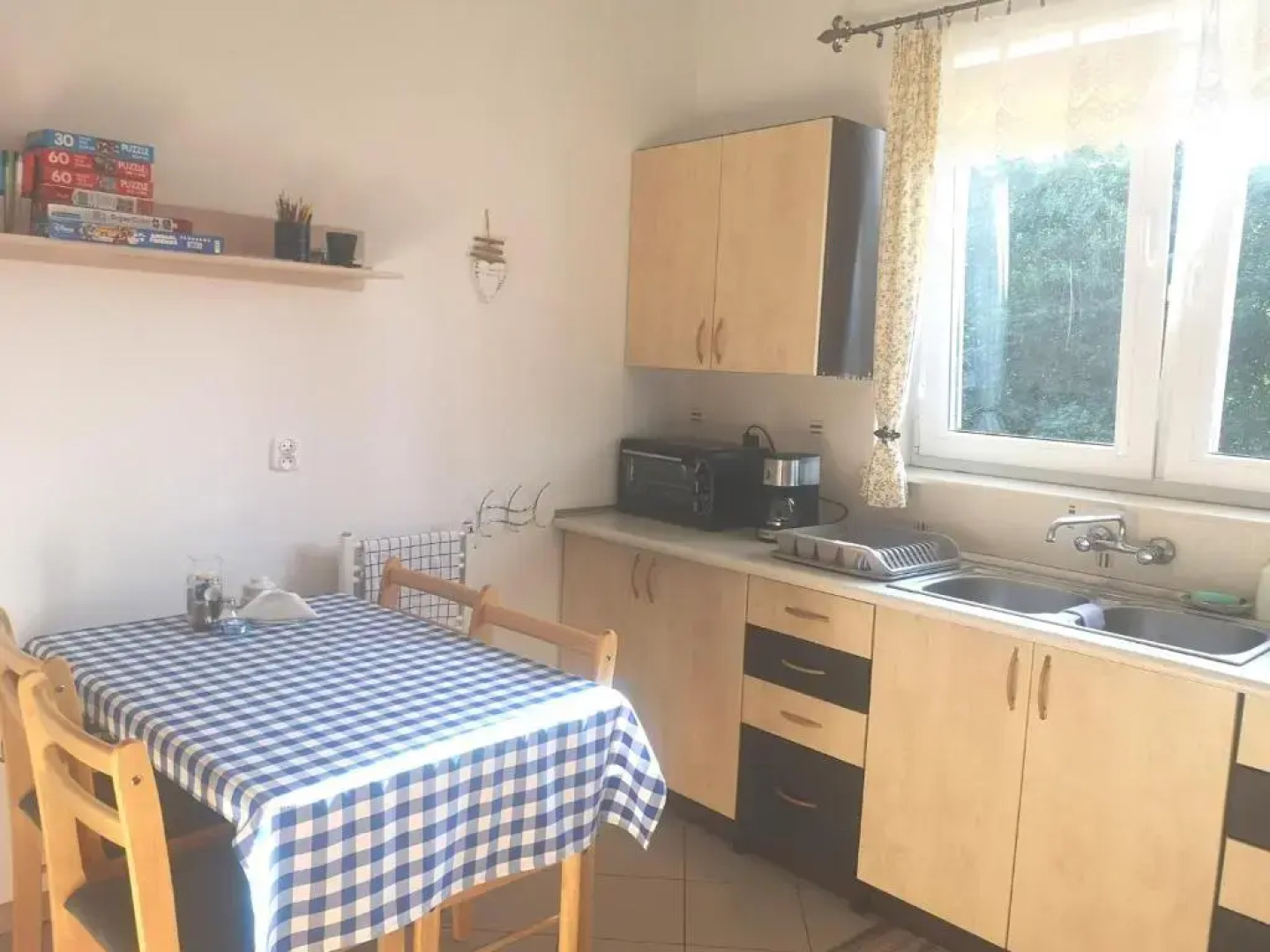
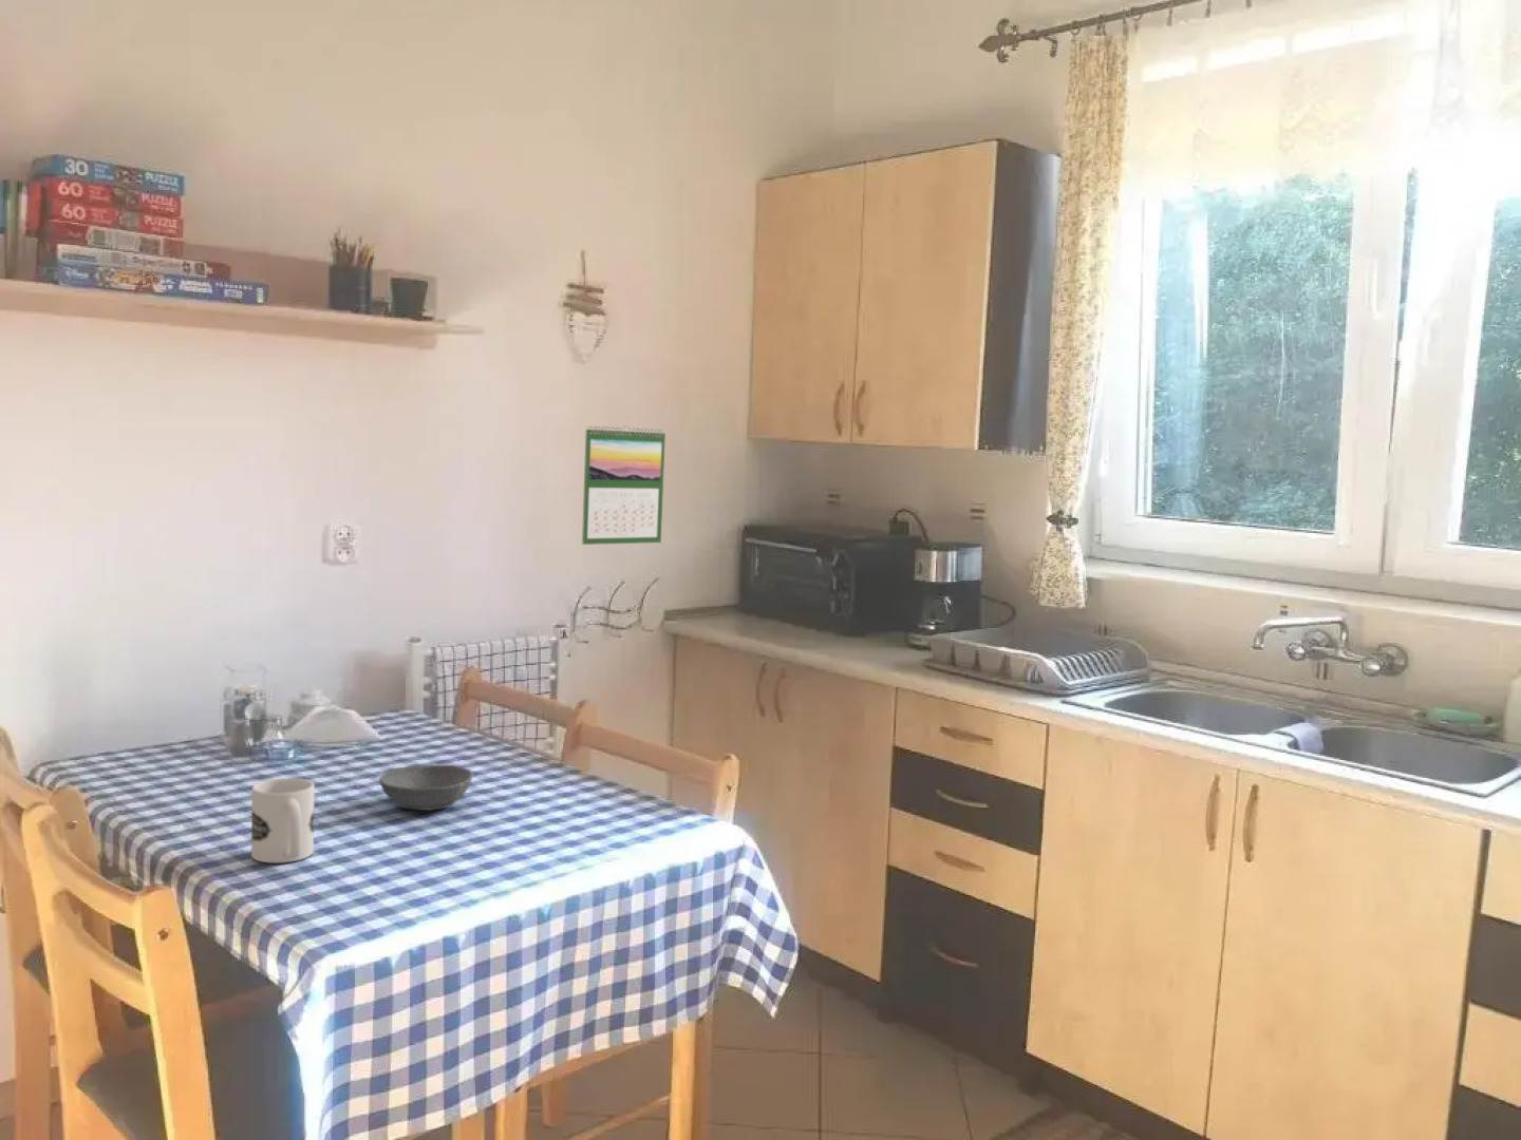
+ bowl (425, 789)
+ calendar (624, 485)
+ mug (285, 823)
